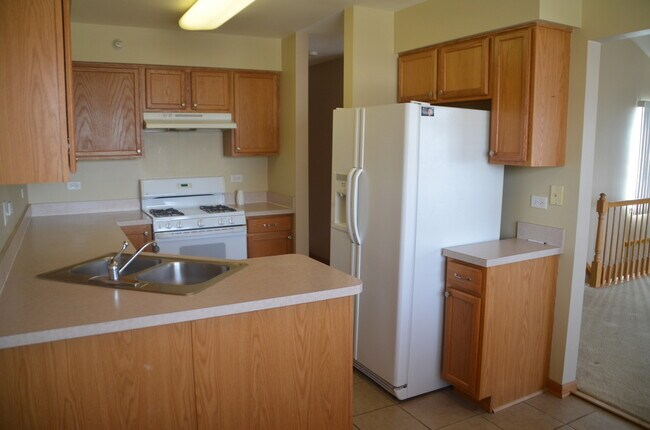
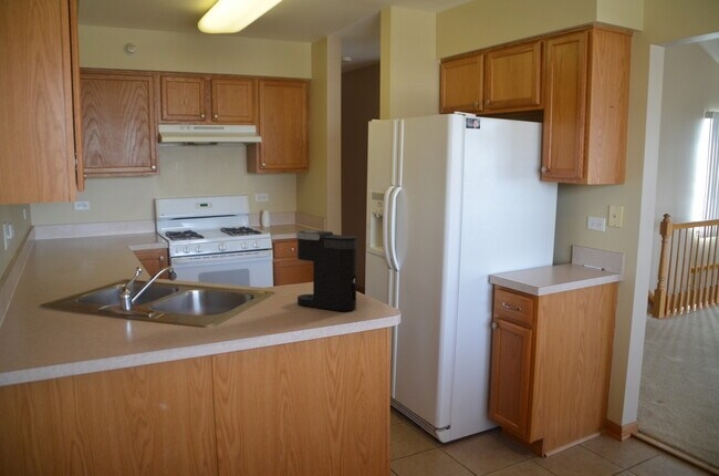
+ coffee maker (325, 269)
